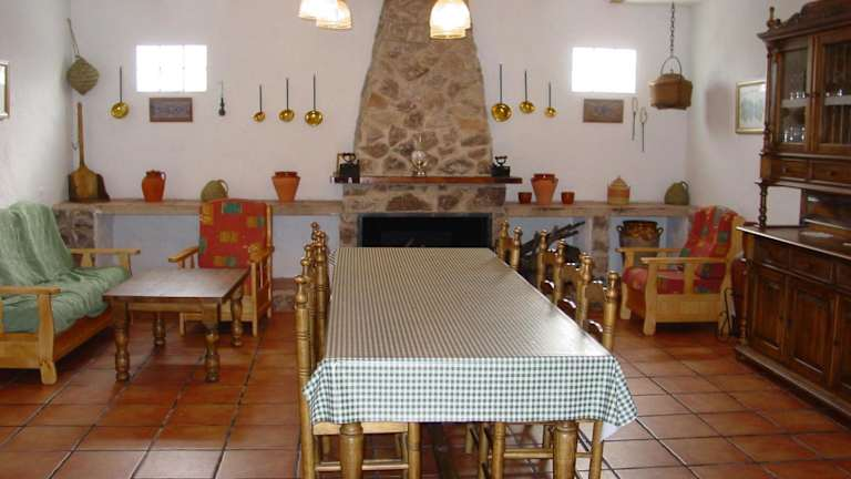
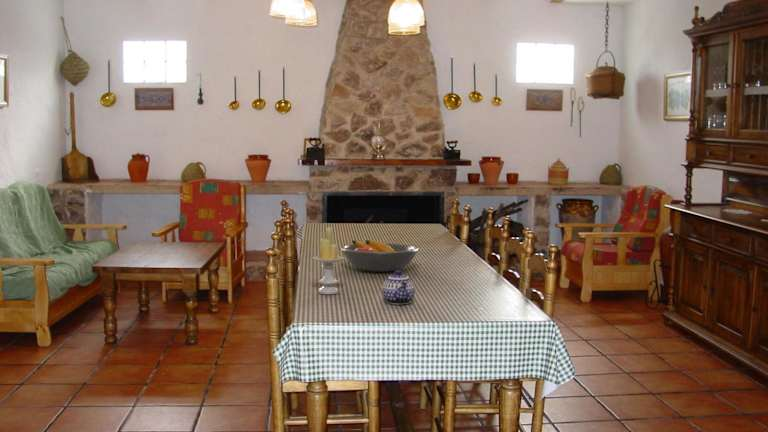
+ fruit bowl (379, 255)
+ teapot (398, 286)
+ candle (328, 260)
